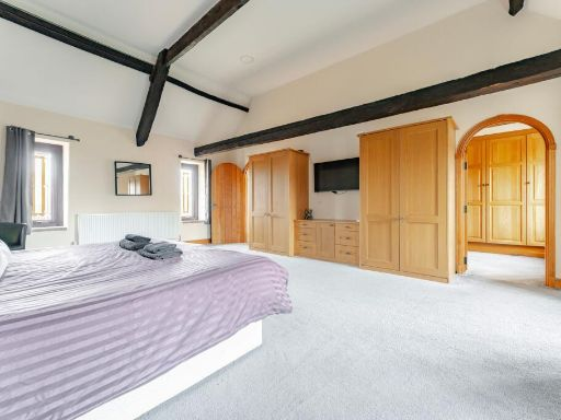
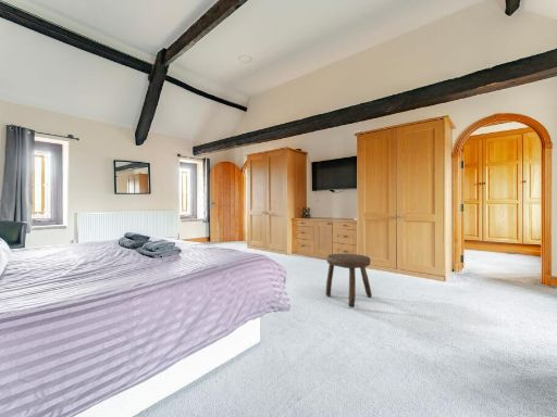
+ stool (351, 278)
